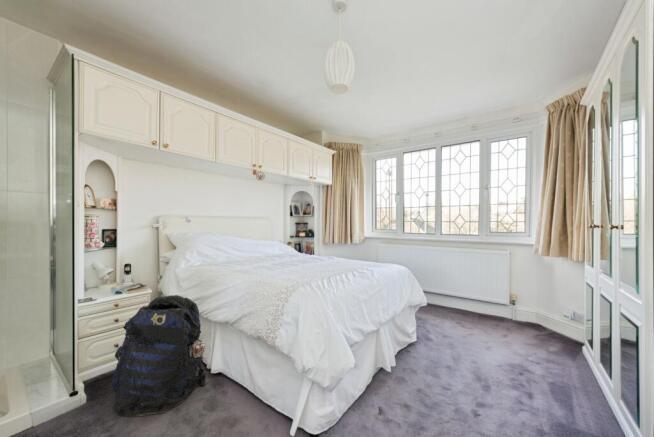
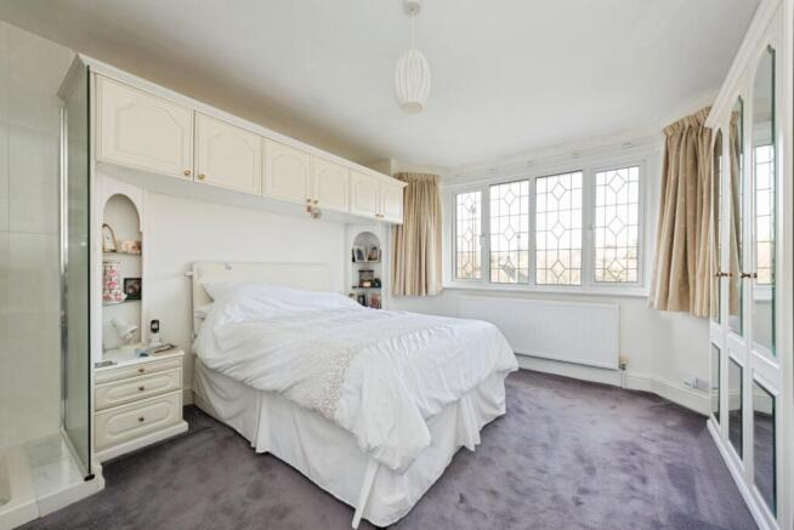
- backpack (162, 345)
